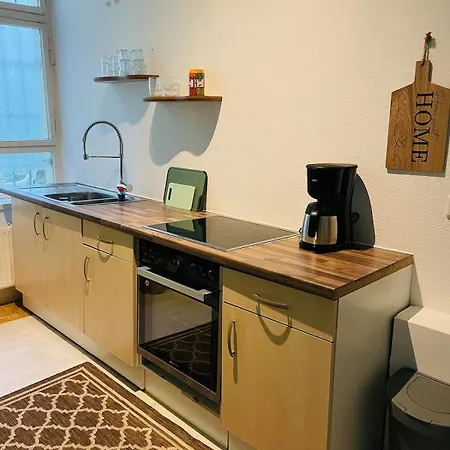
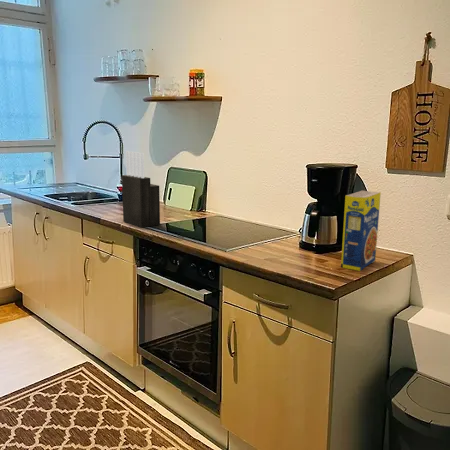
+ legume (361, 229)
+ knife block (142, 187)
